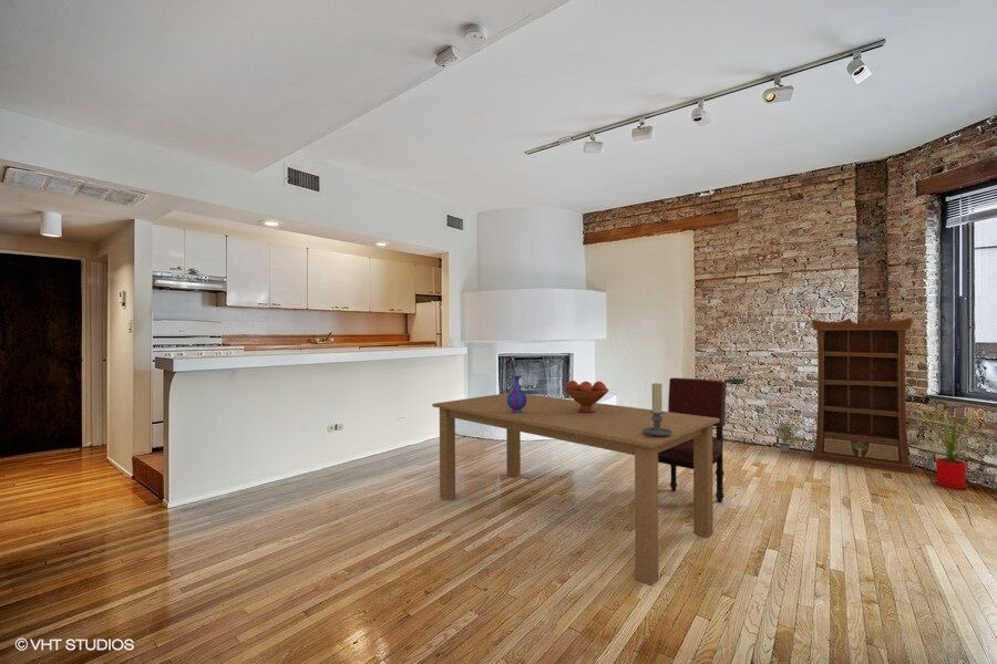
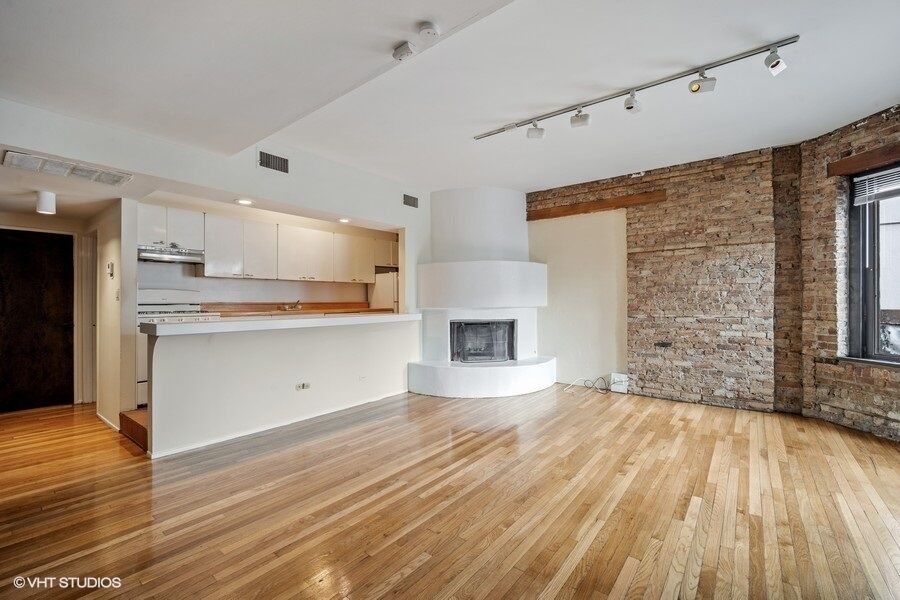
- house plant (952, 445)
- vase (516, 393)
- bookcase (860, 390)
- dining chair (688, 440)
- potted plant (787, 434)
- fruit bowl (586, 395)
- candle holder (655, 408)
- dining table (566, 440)
